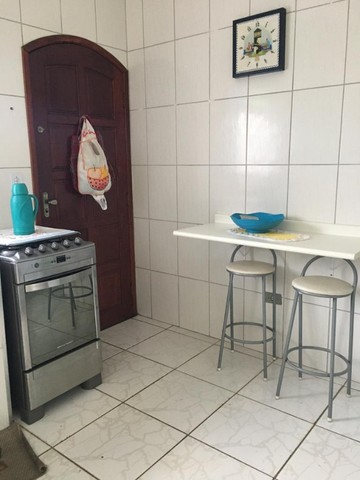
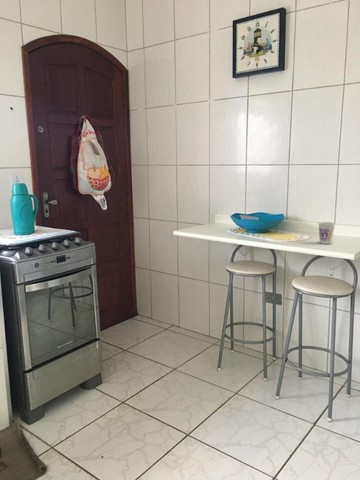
+ cup (326, 233)
